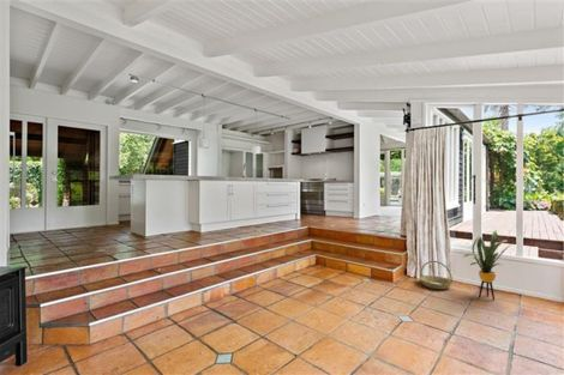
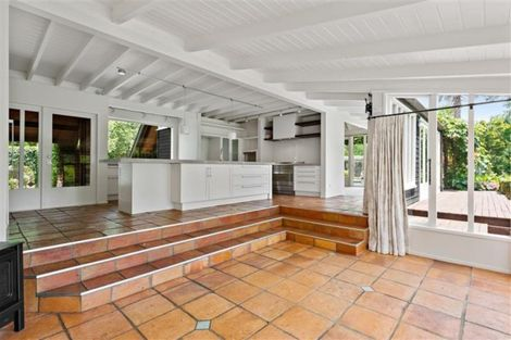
- house plant (491, 264)
- basket (436, 276)
